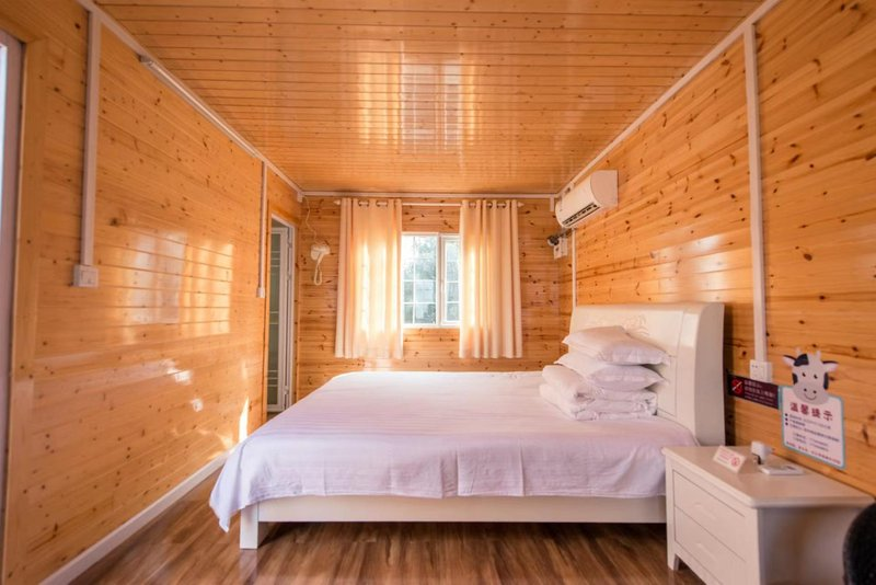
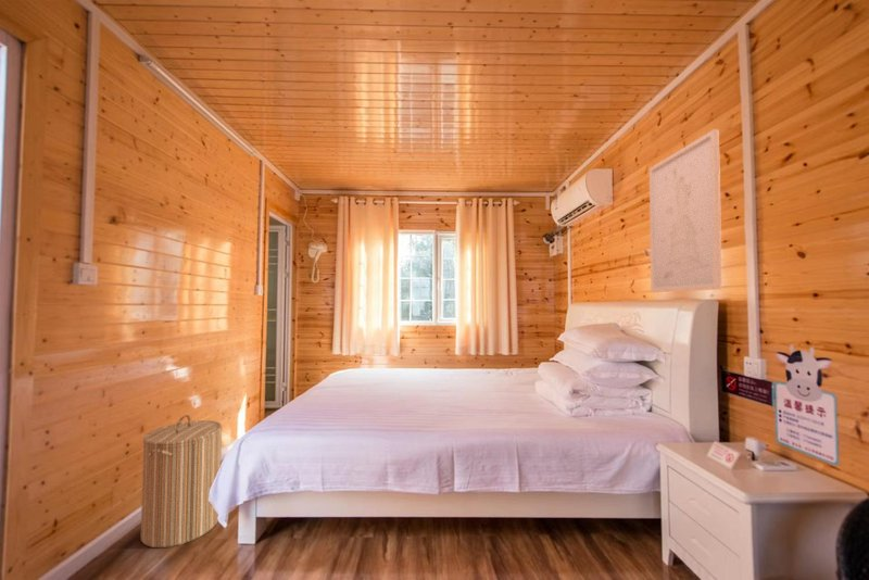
+ laundry hamper (184, 470)
+ wall art (680, 220)
